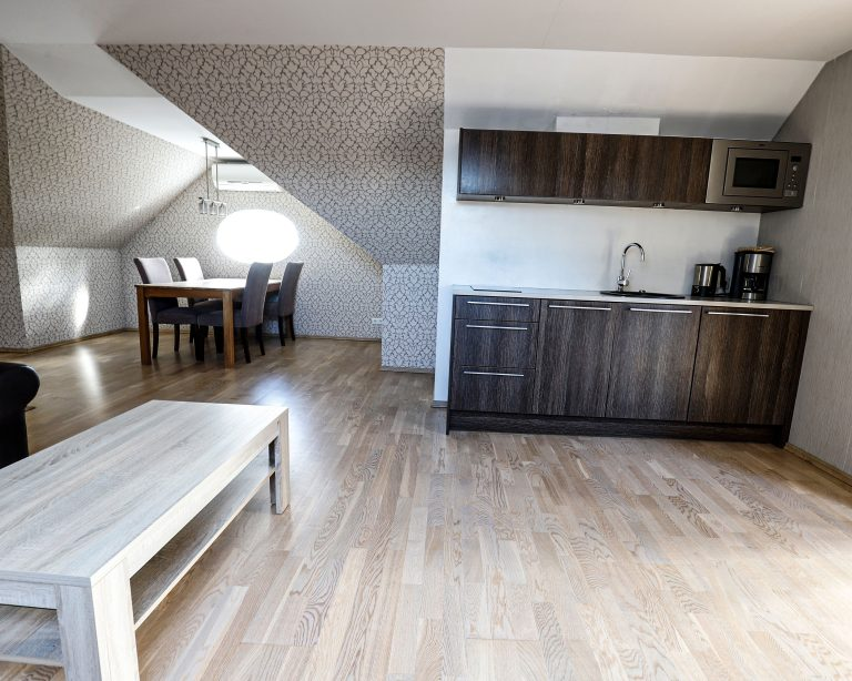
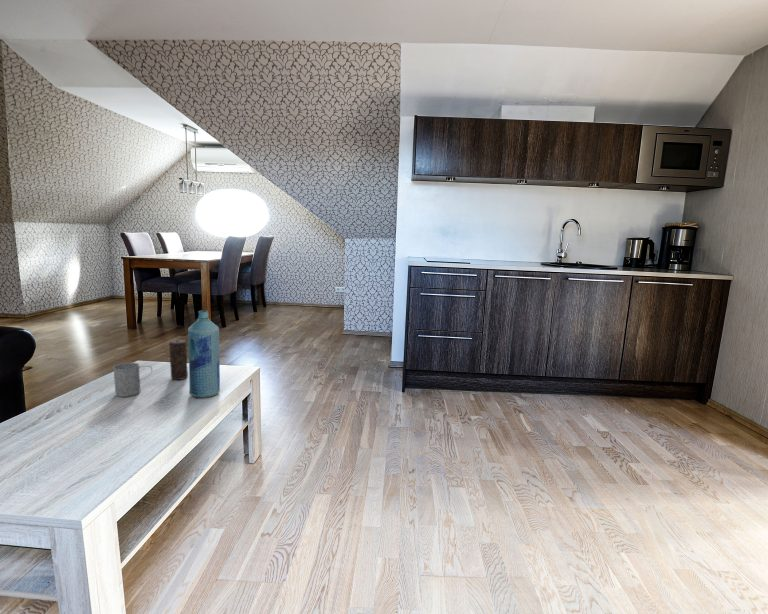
+ candle (178, 359)
+ mug (133, 379)
+ bottle (203, 353)
